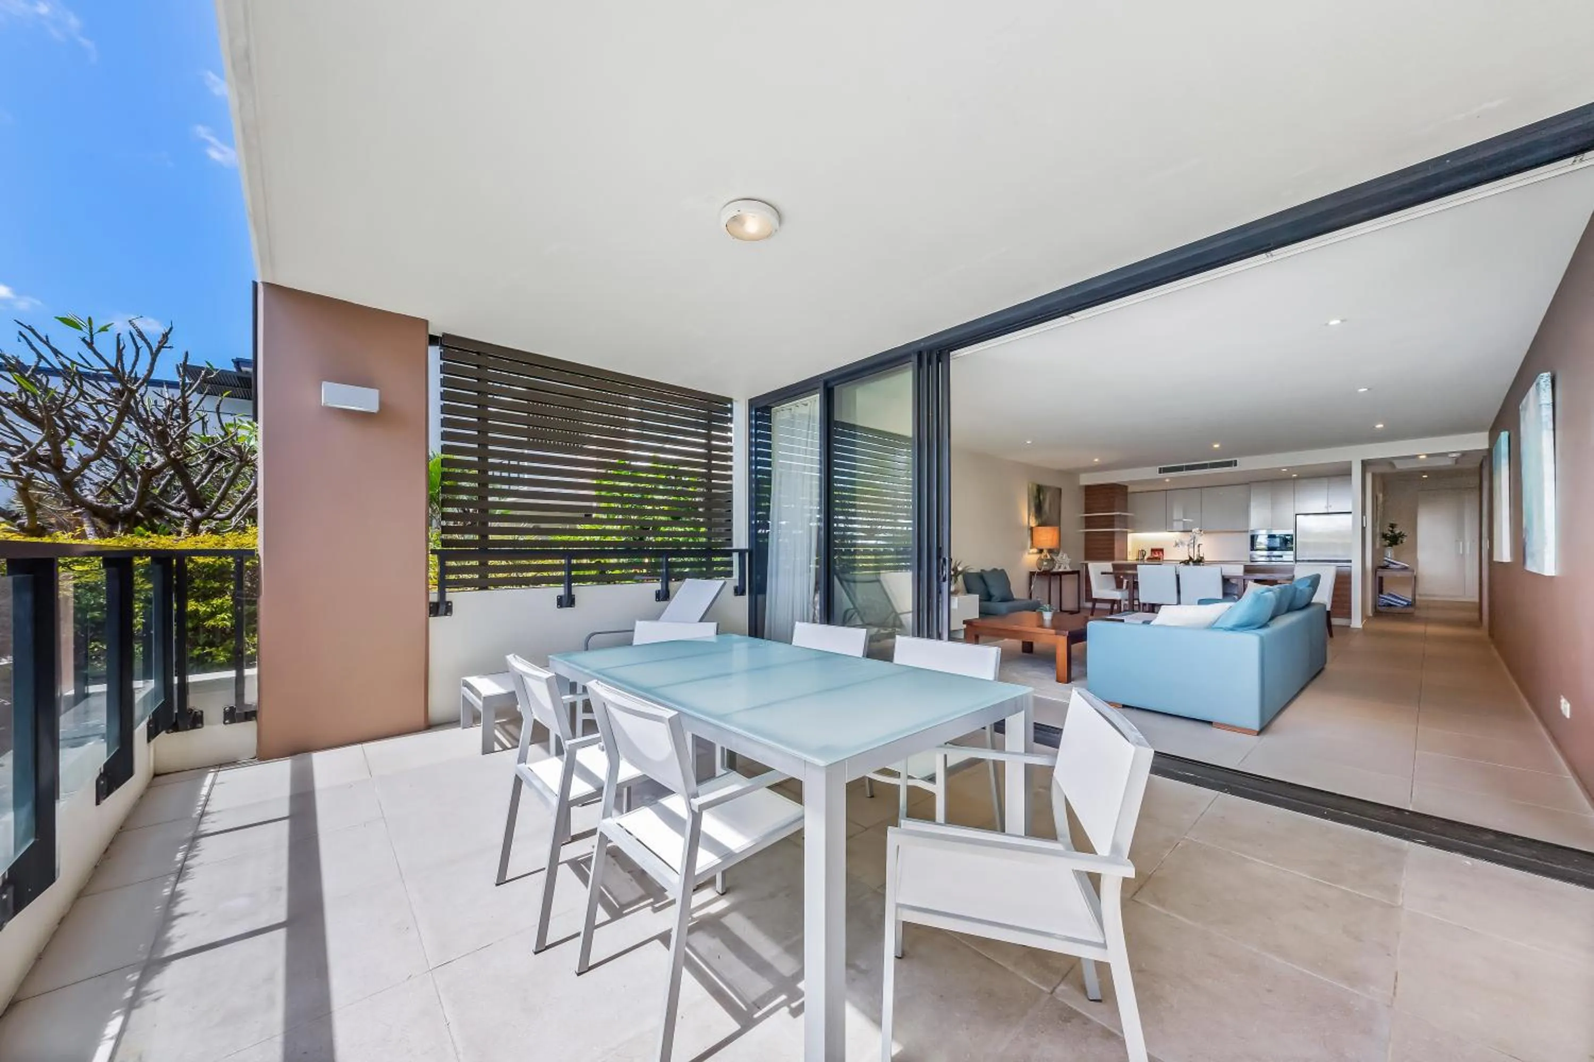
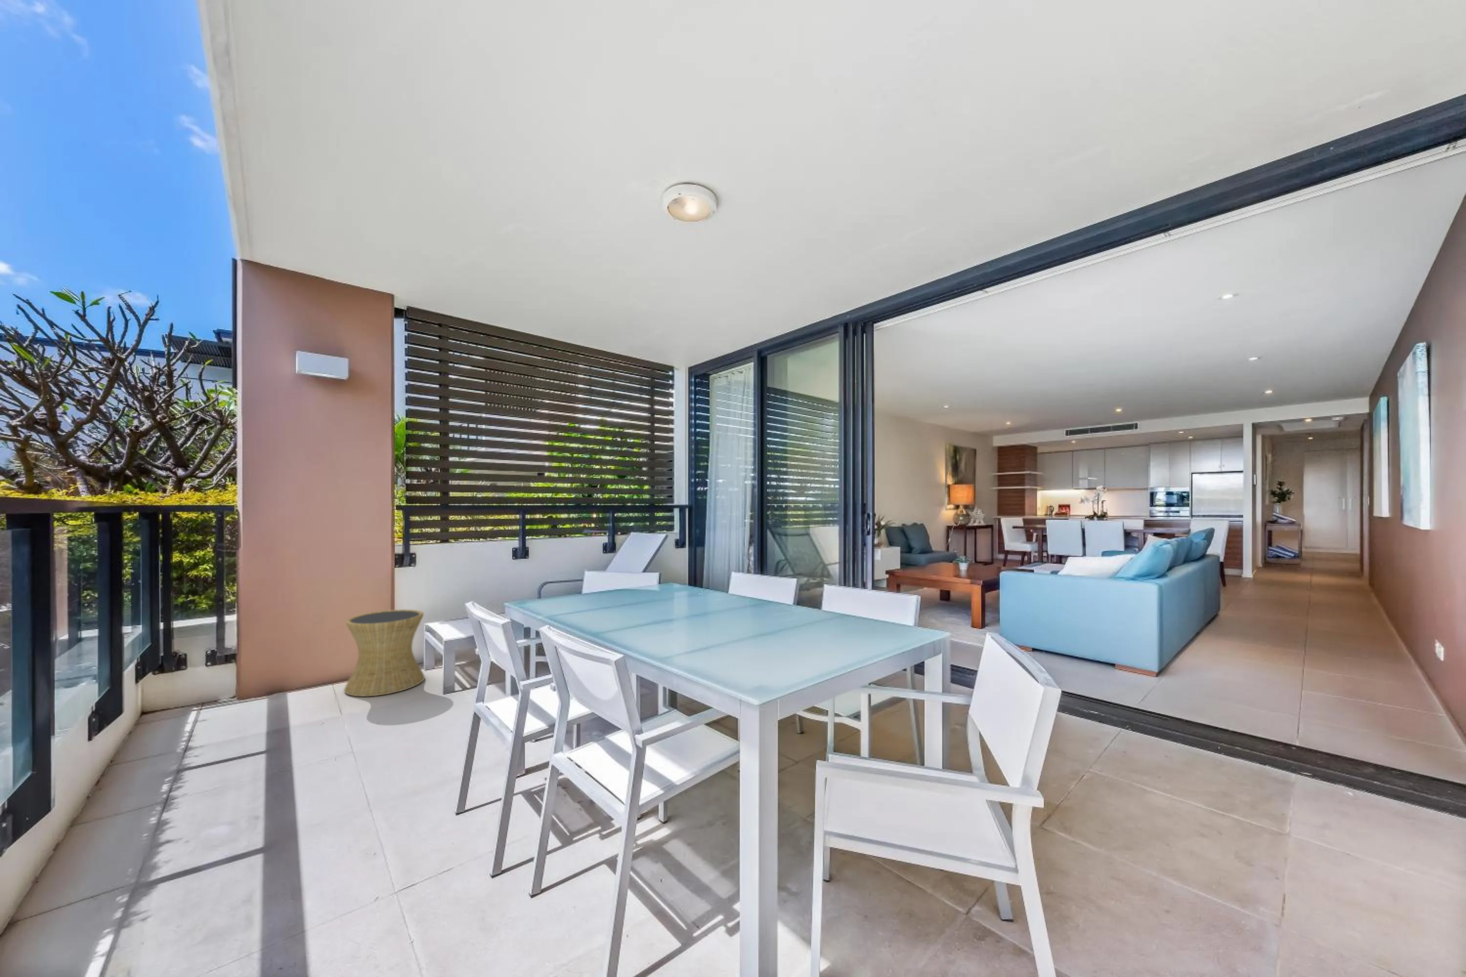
+ side table (385, 650)
